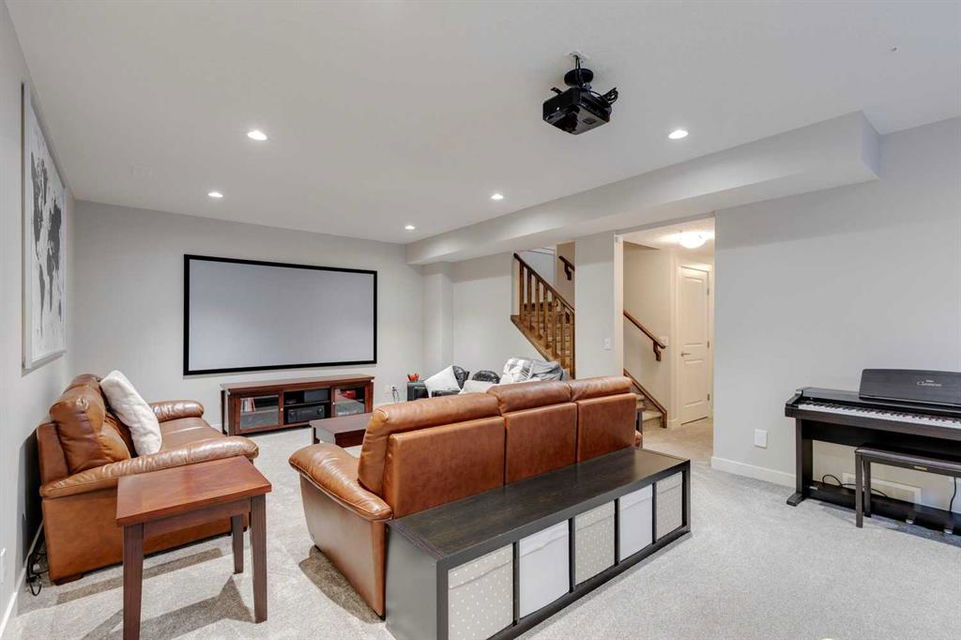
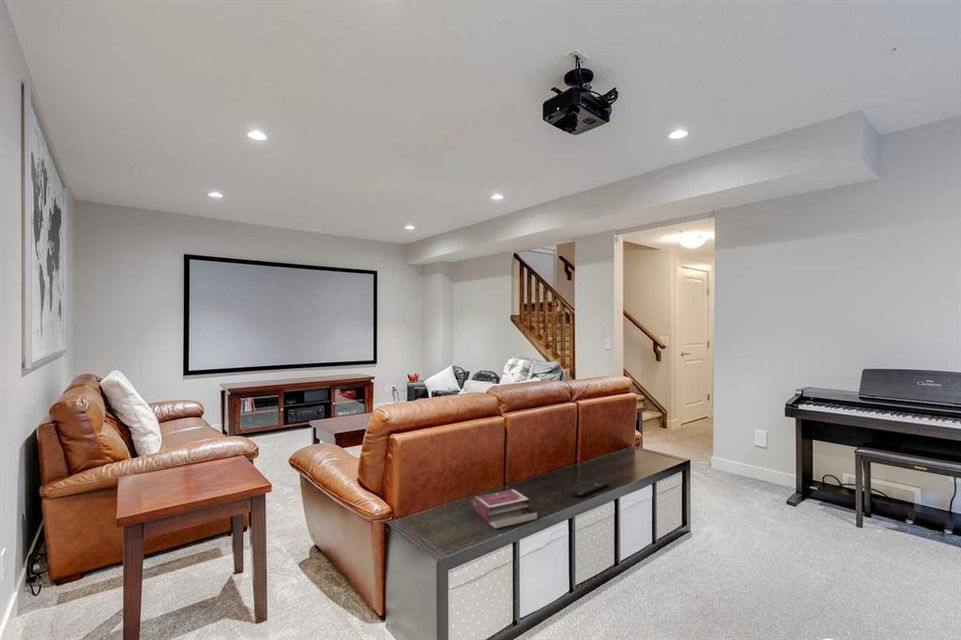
+ remote control (590, 488)
+ book (502, 505)
